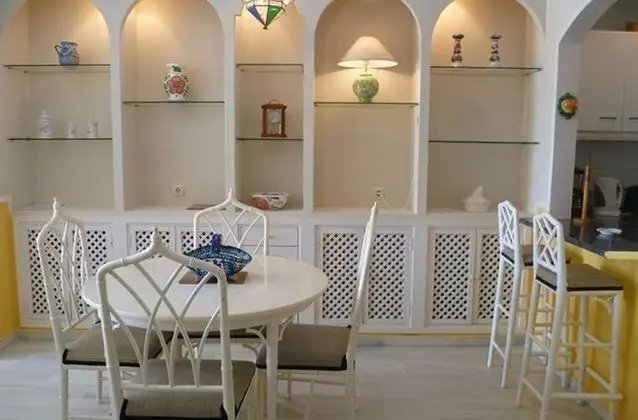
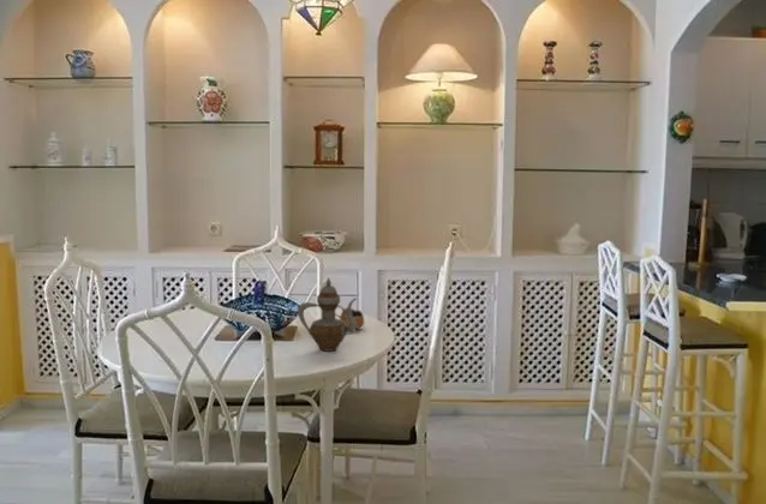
+ cup (347, 317)
+ teapot (327, 313)
